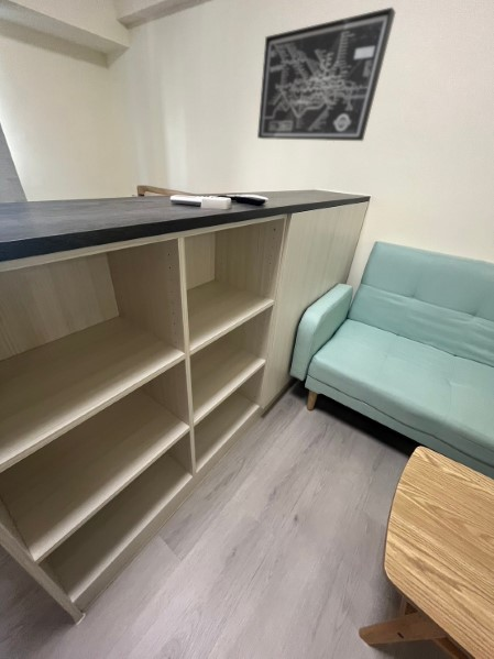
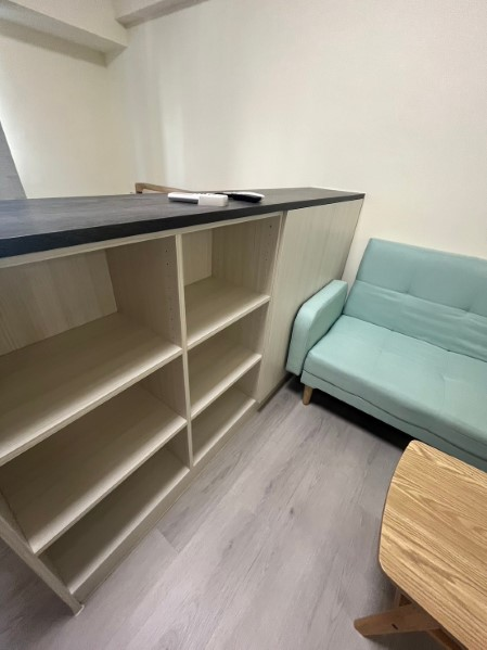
- wall art (312, 87)
